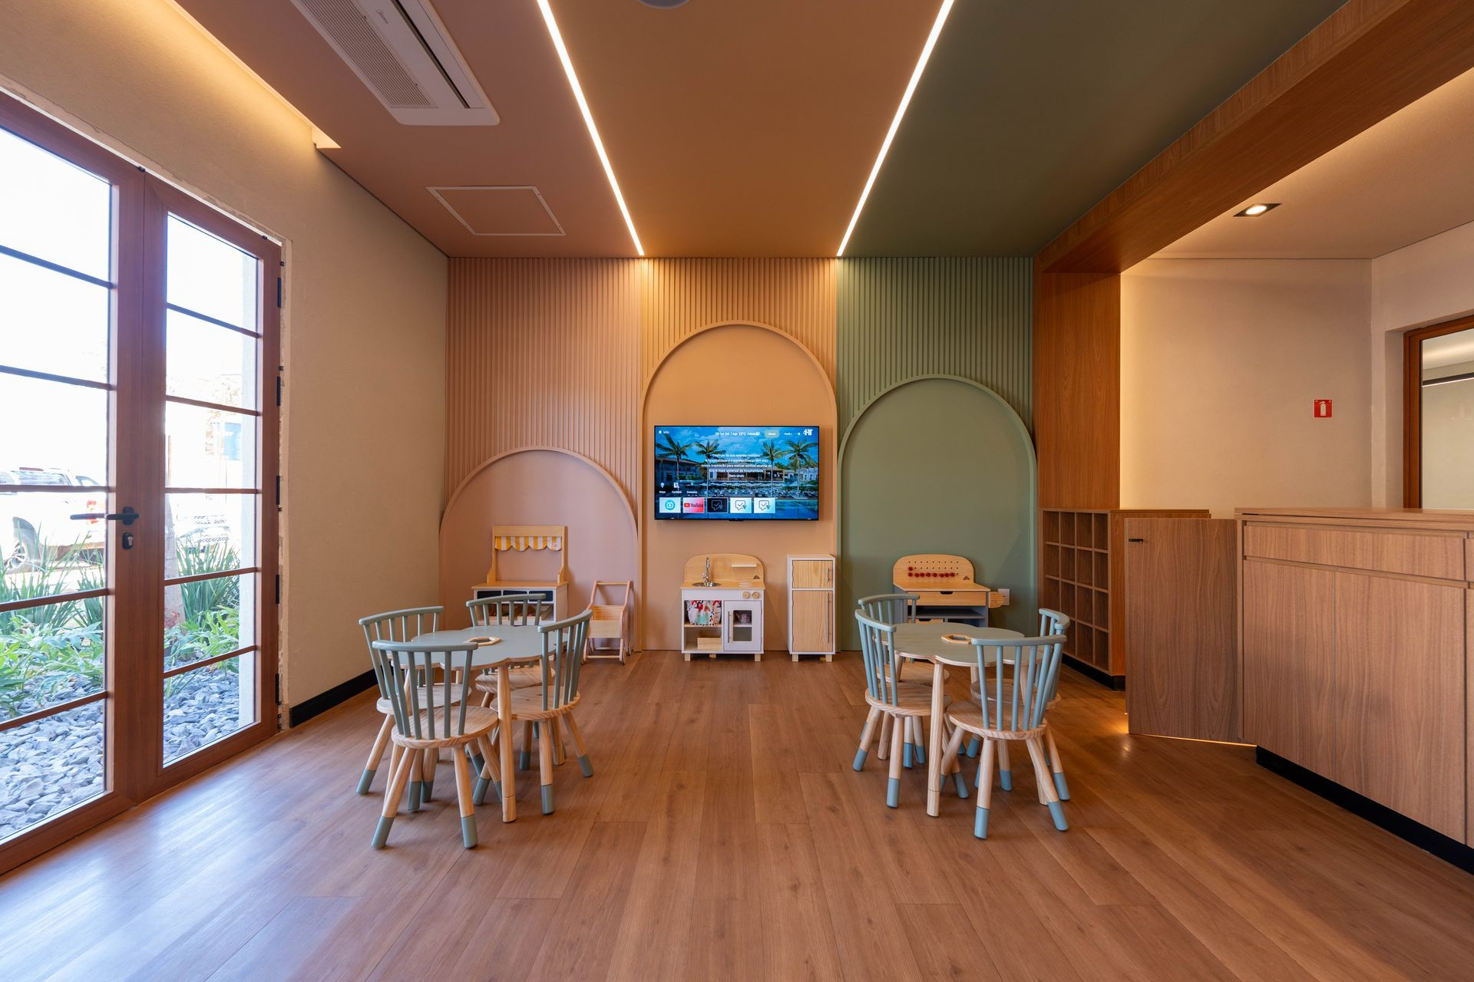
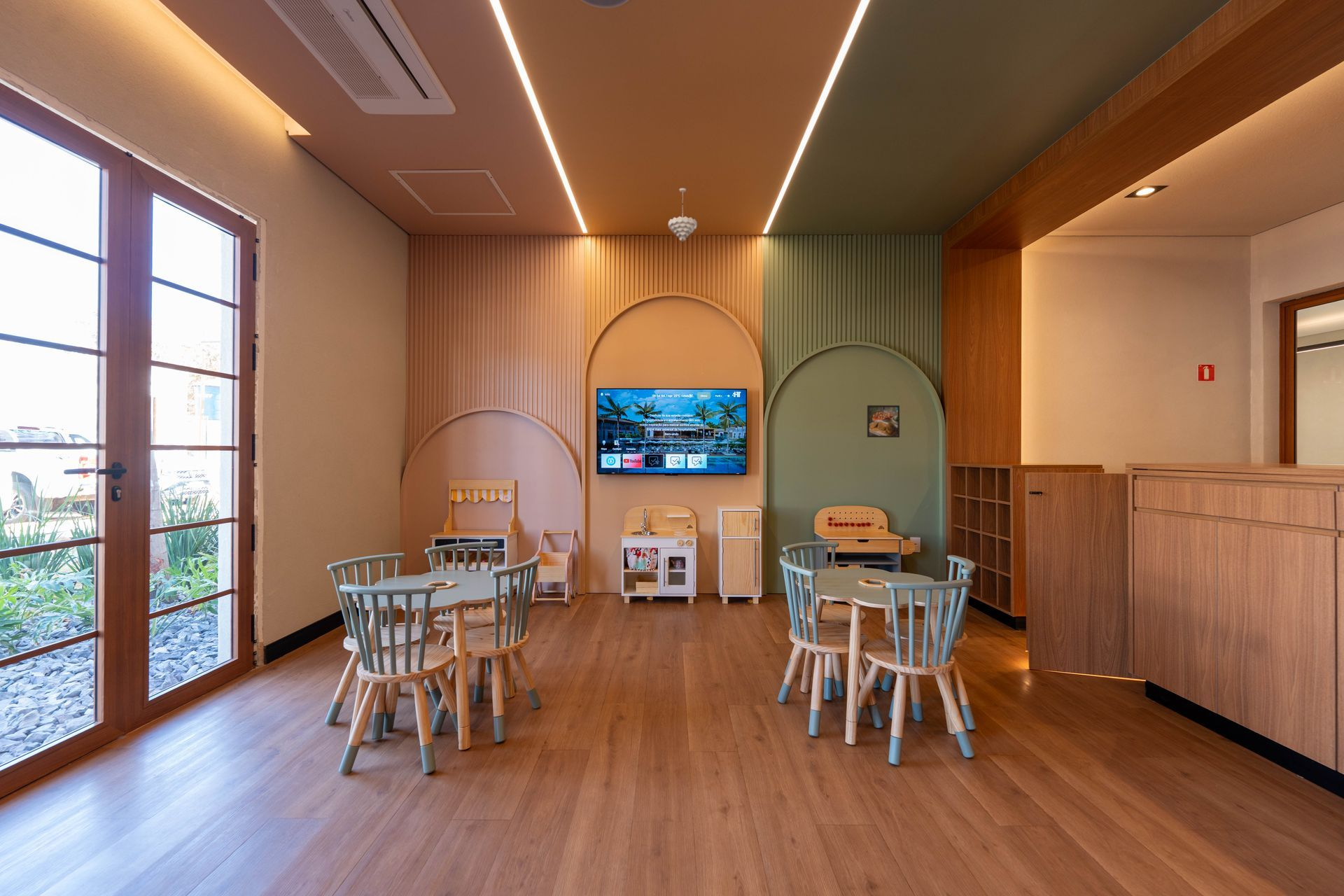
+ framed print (883, 421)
+ pendant light (682, 215)
